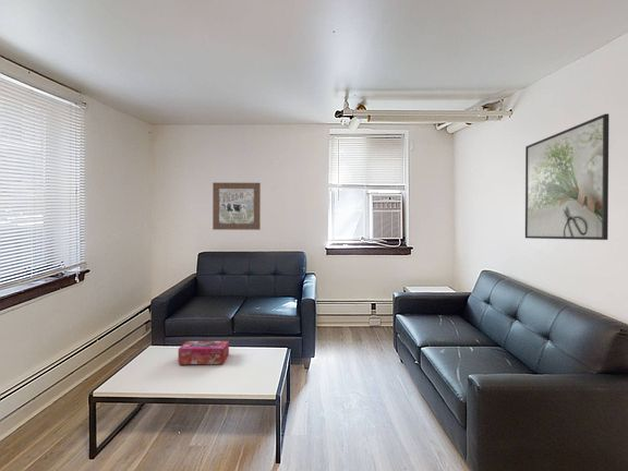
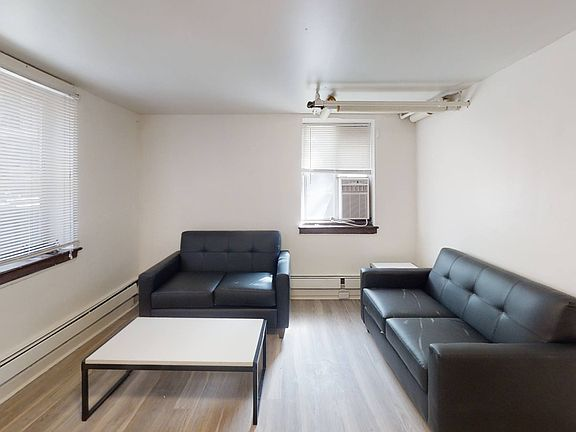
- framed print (559, 185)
- tissue box (204, 352)
- wall art (237, 206)
